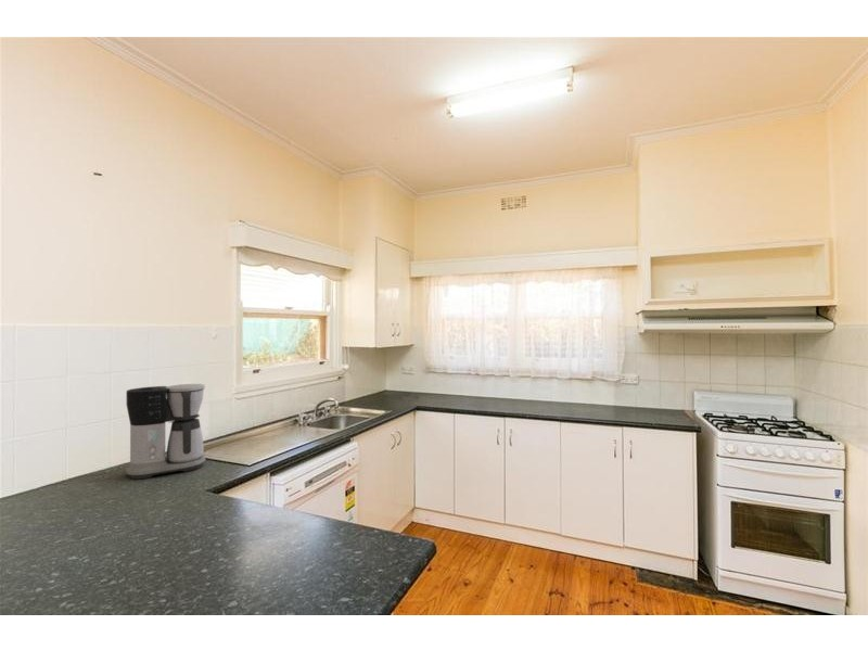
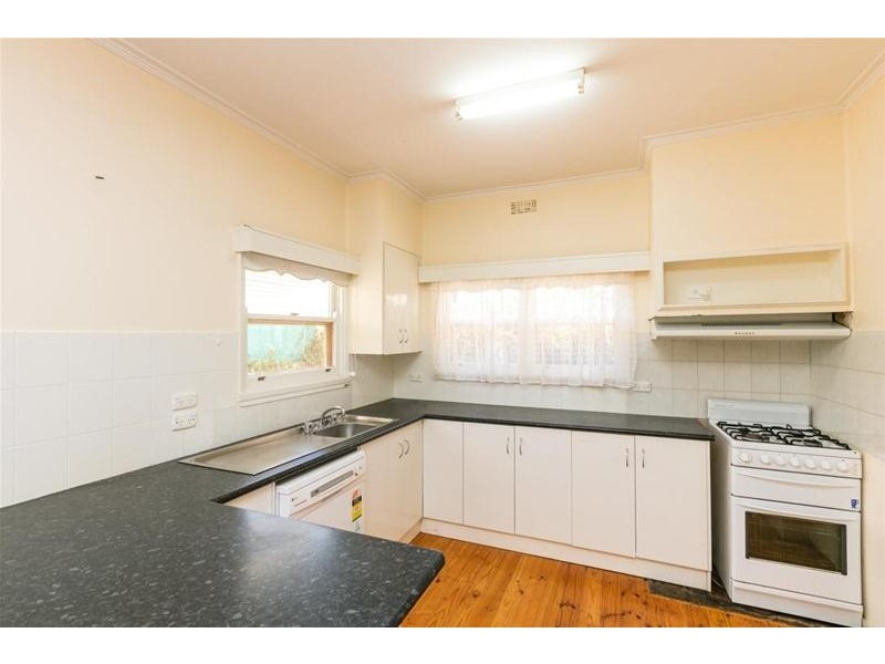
- coffee maker (170, 429)
